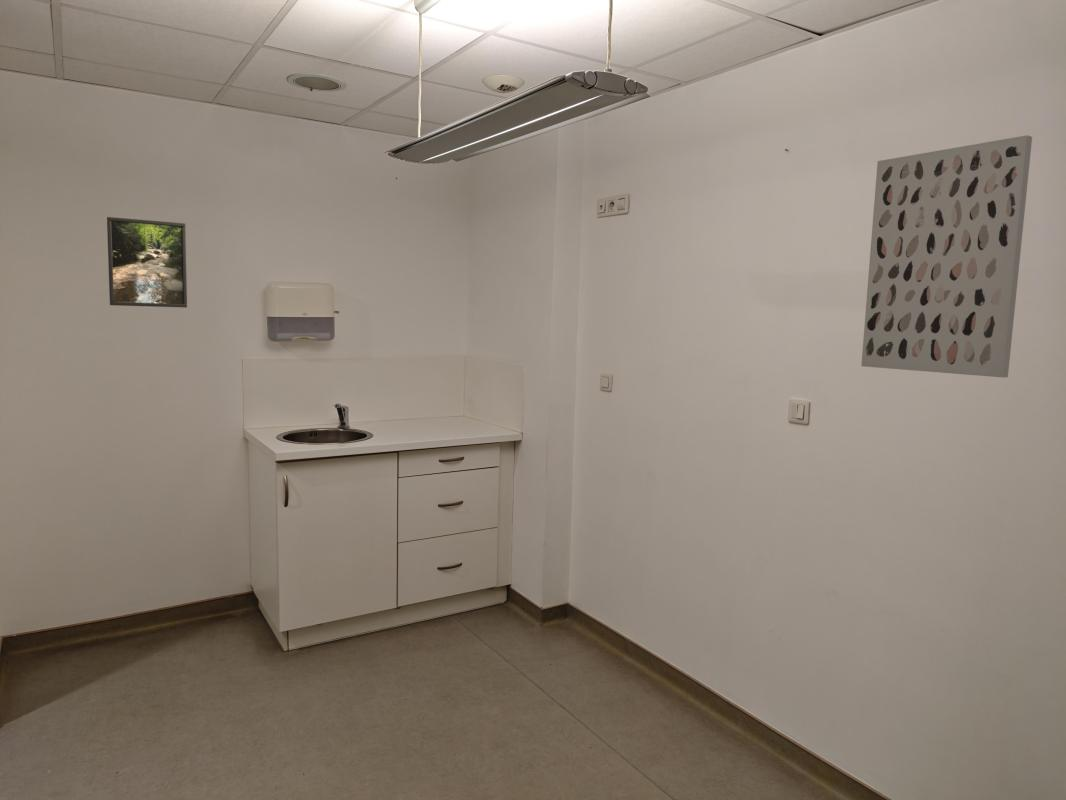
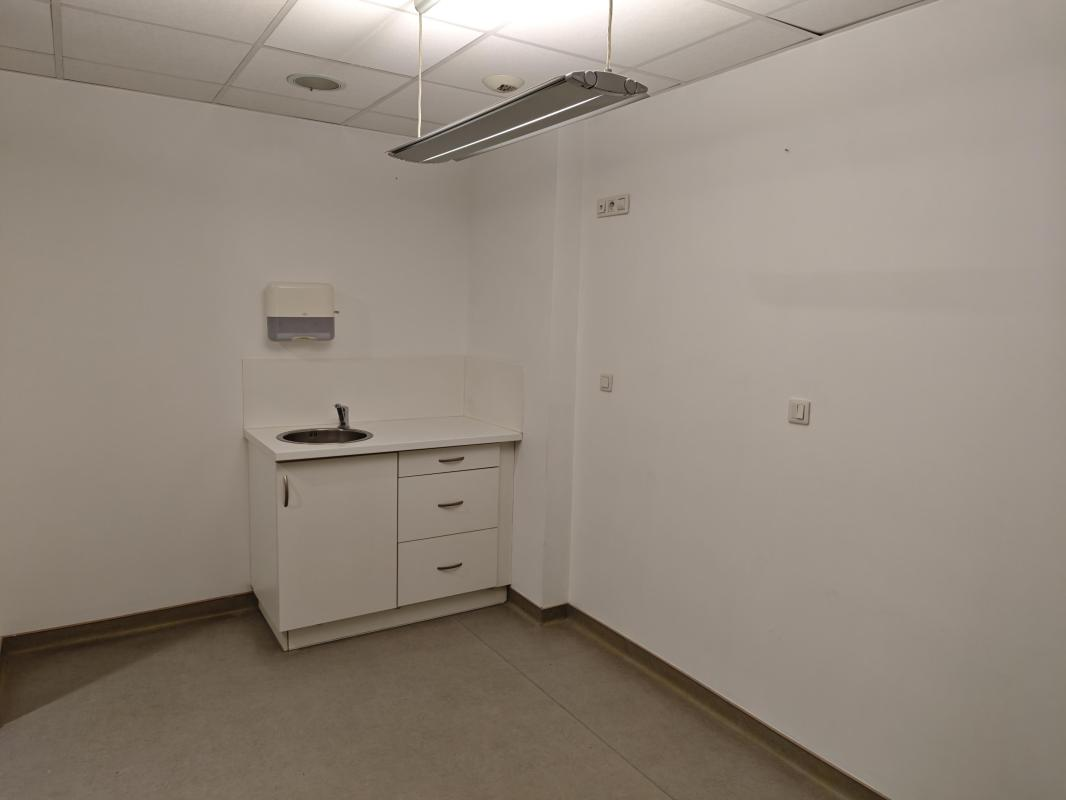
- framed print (148, 263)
- wall art (938, 262)
